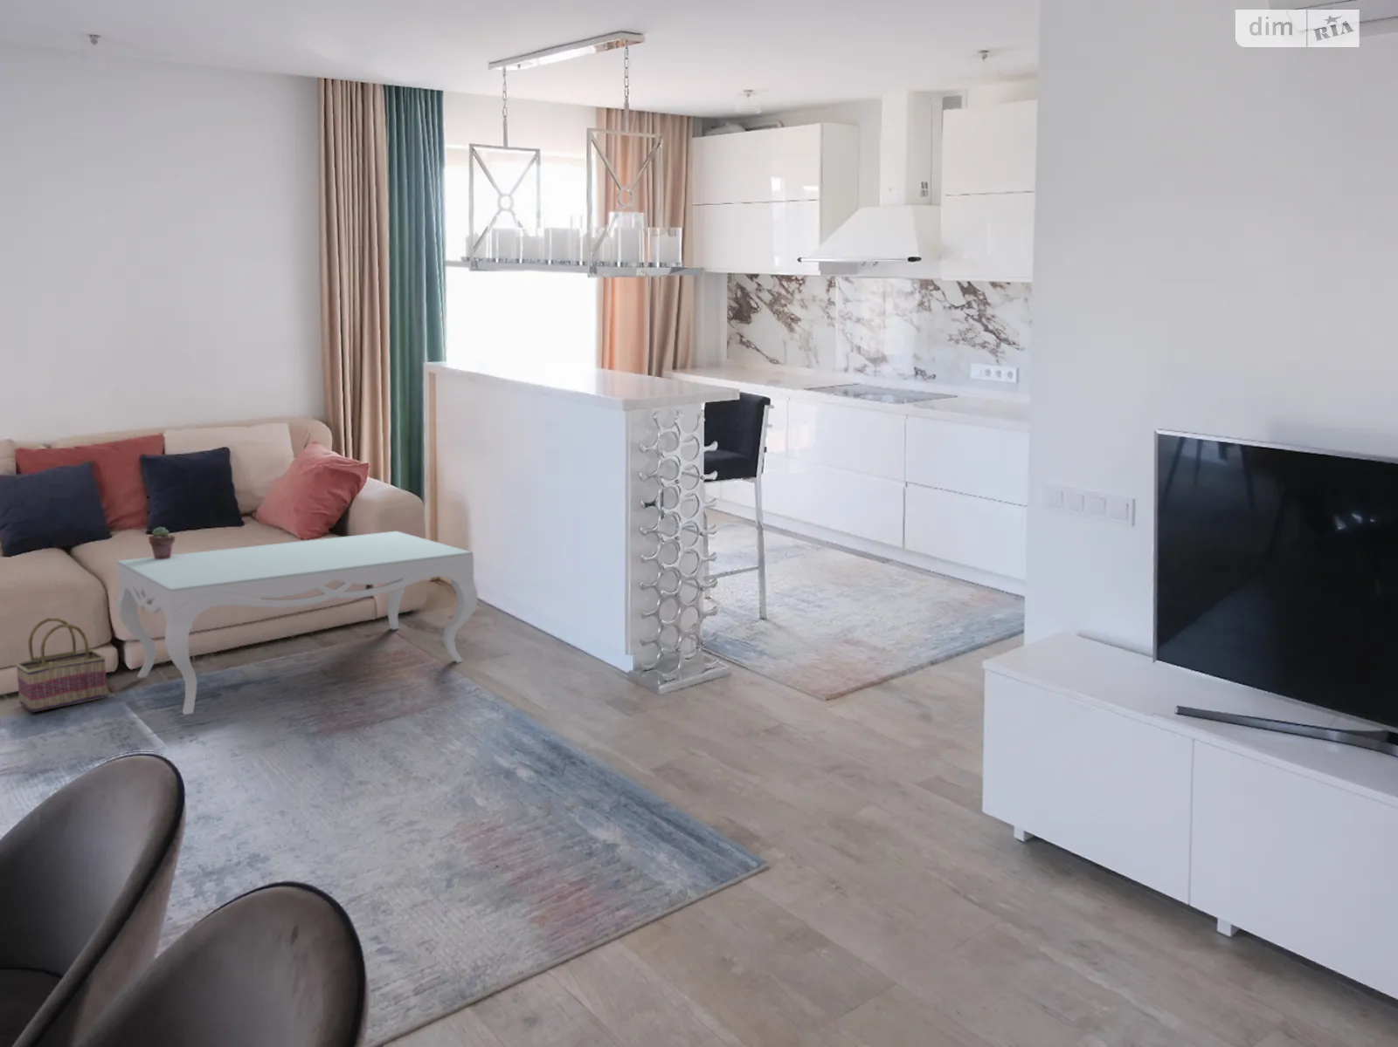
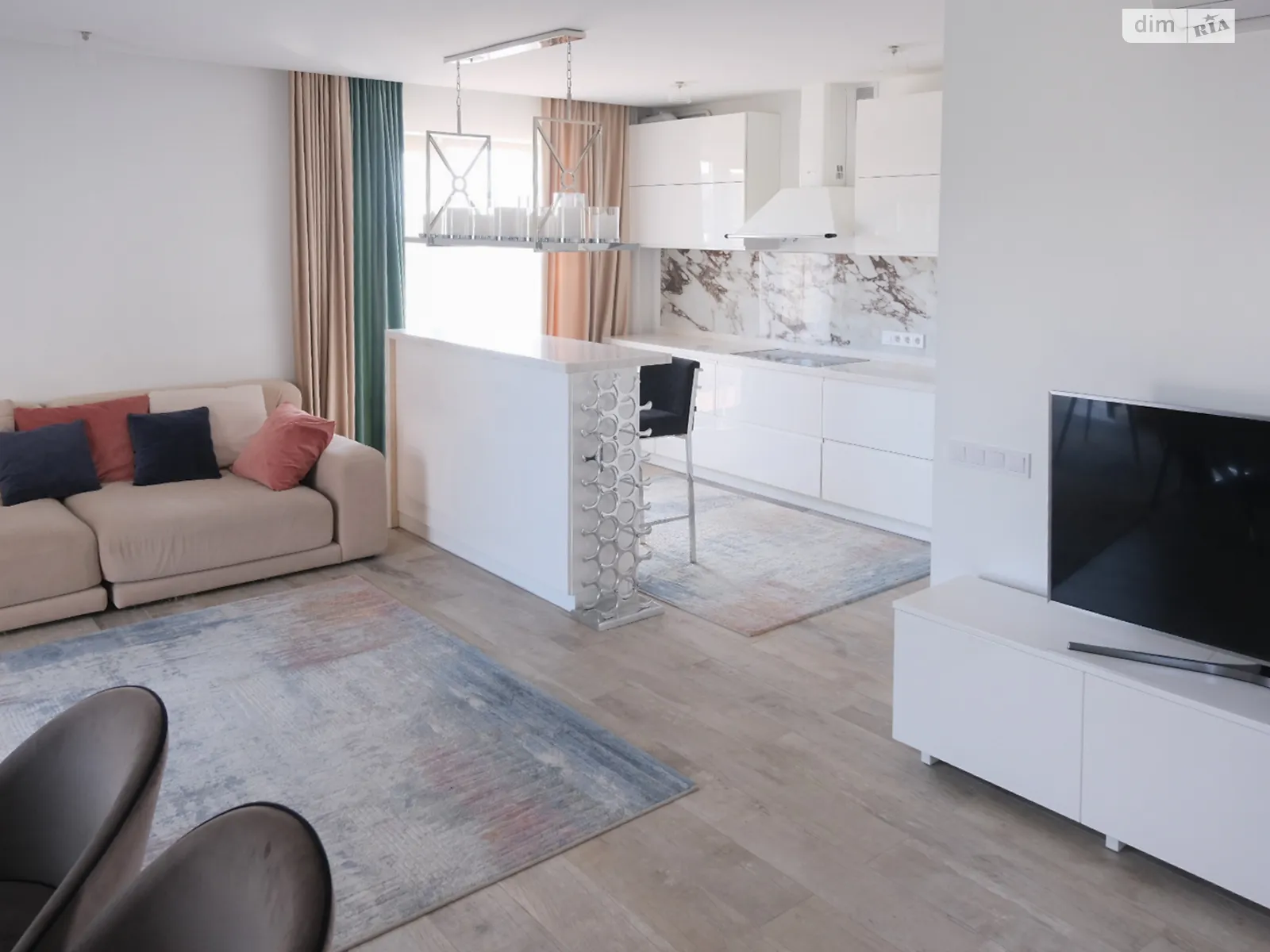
- basket (61, 661)
- coffee table (301, 606)
- potted succulent (162, 542)
